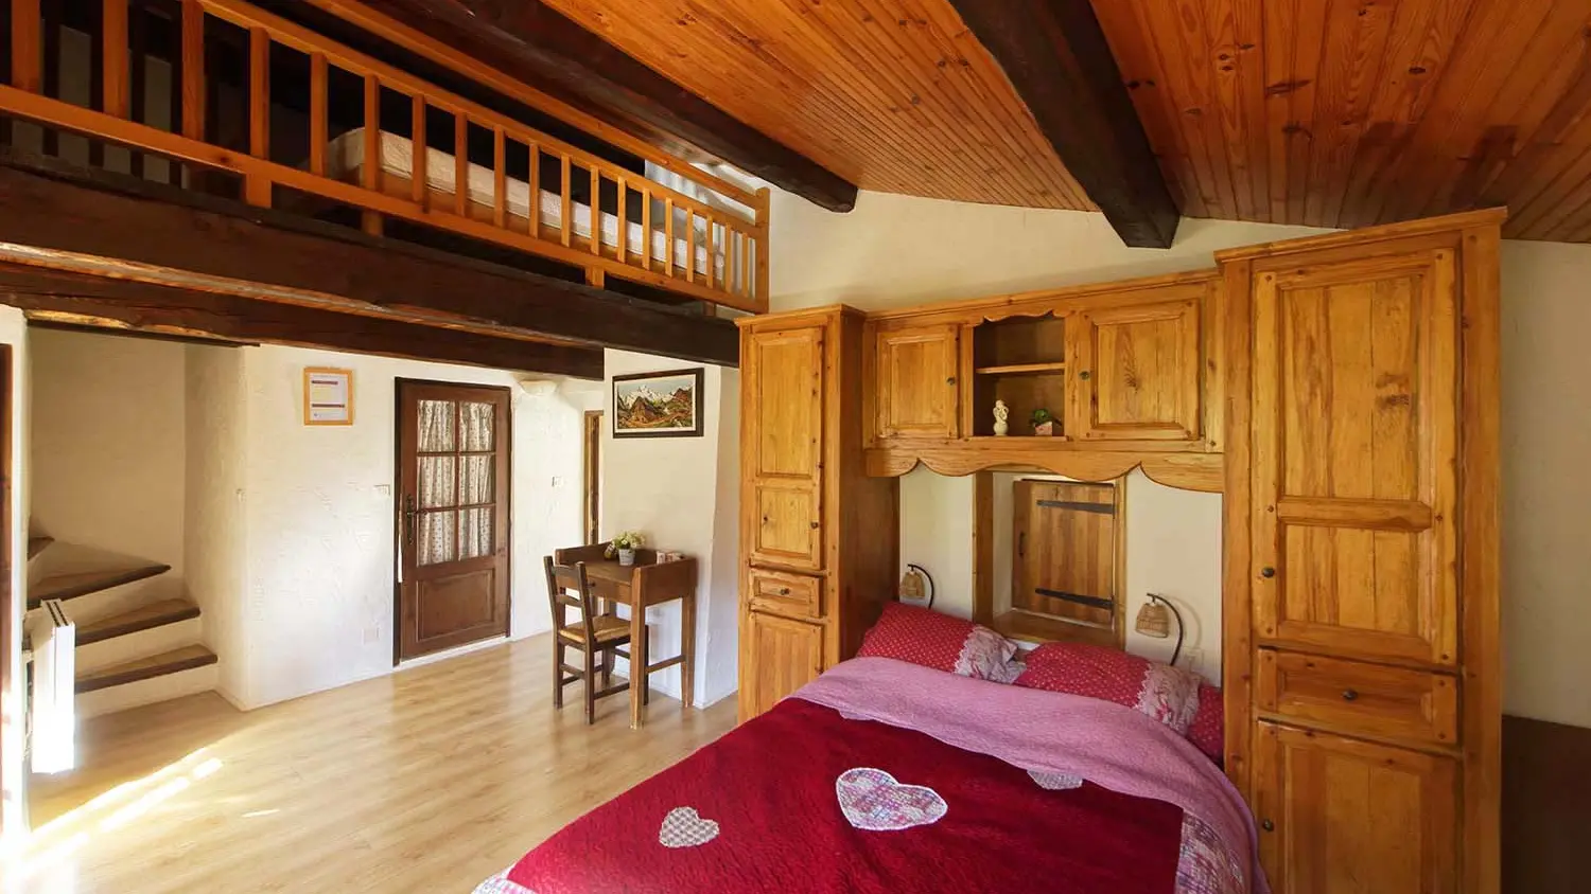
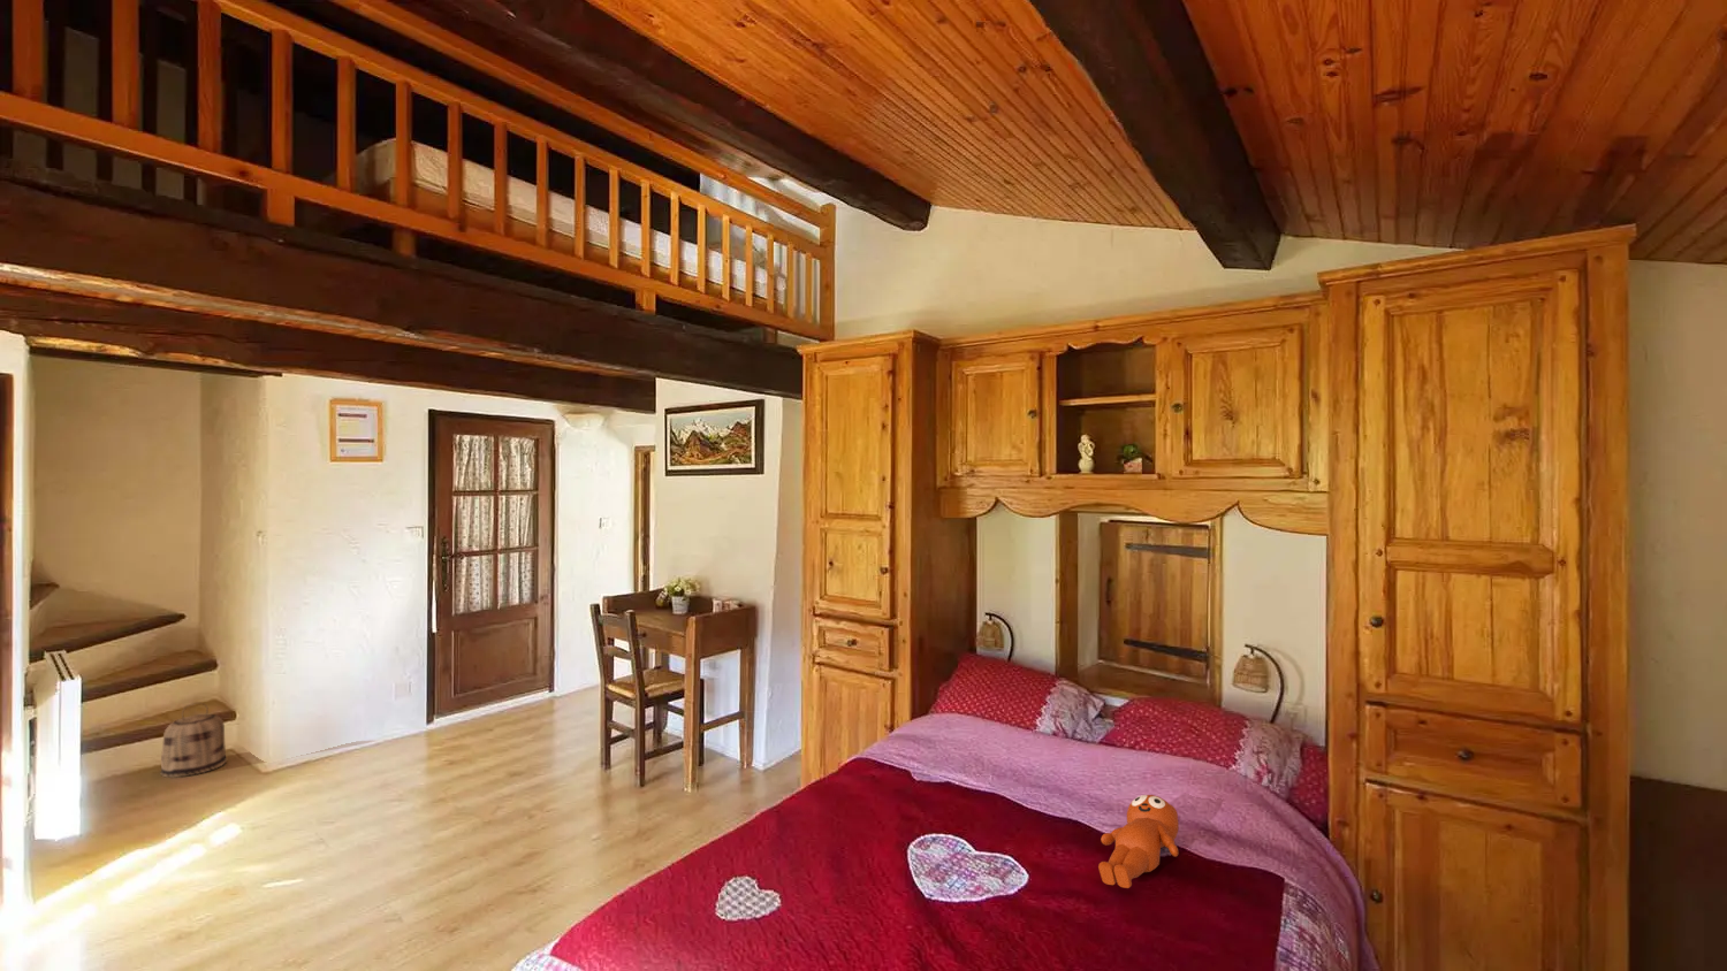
+ basket (193, 735)
+ teddy bear (1141, 838)
